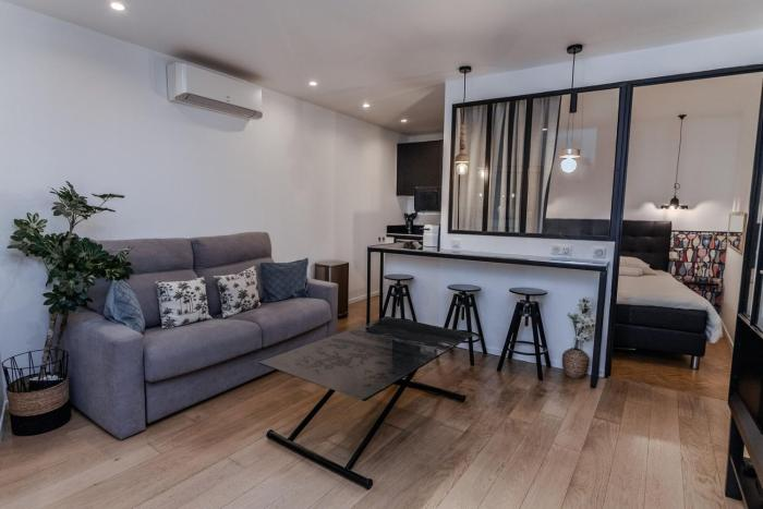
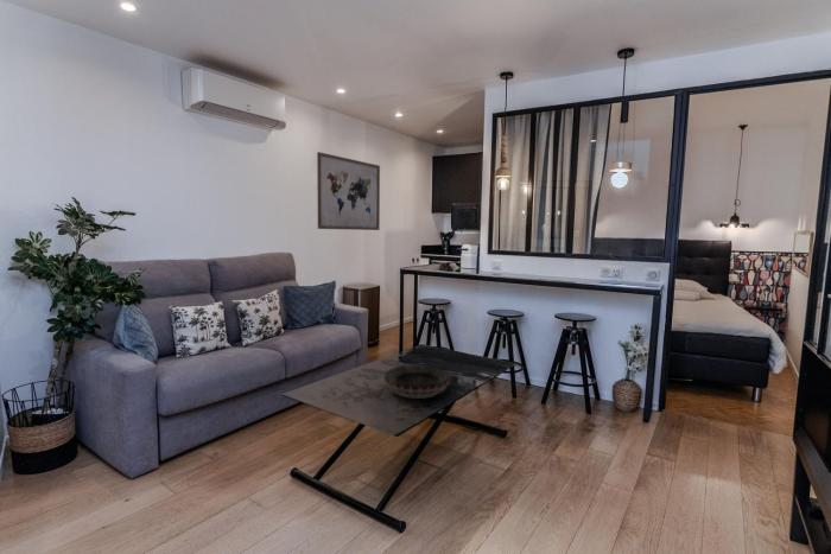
+ decorative bowl (415, 383)
+ wall art (350, 195)
